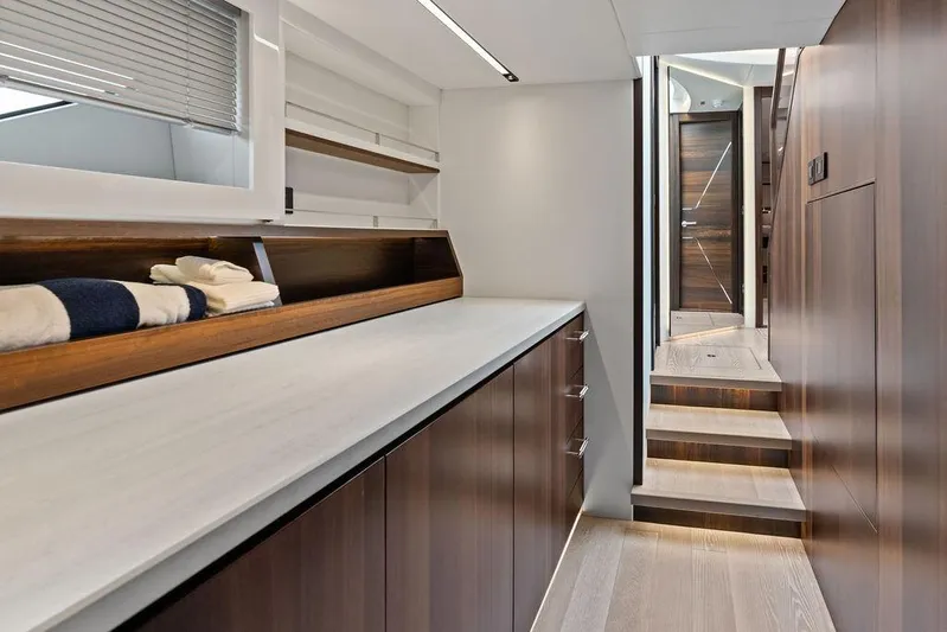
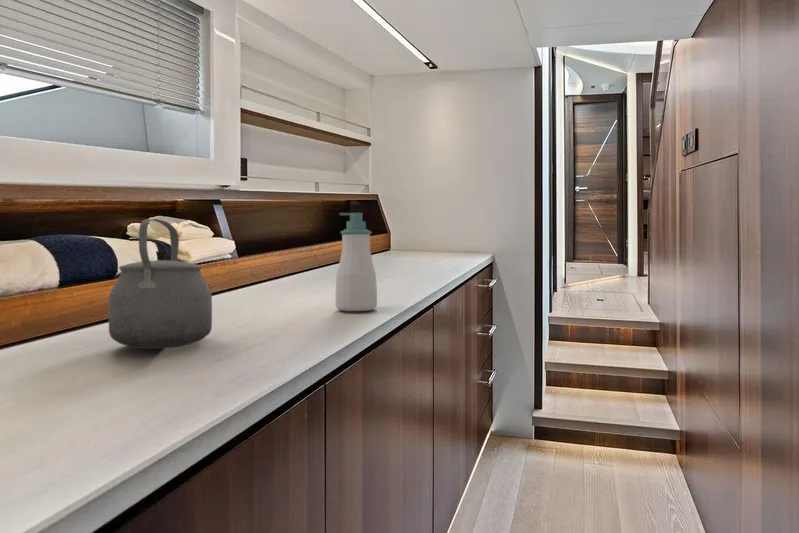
+ soap bottle (356, 261)
+ tea kettle (166, 282)
